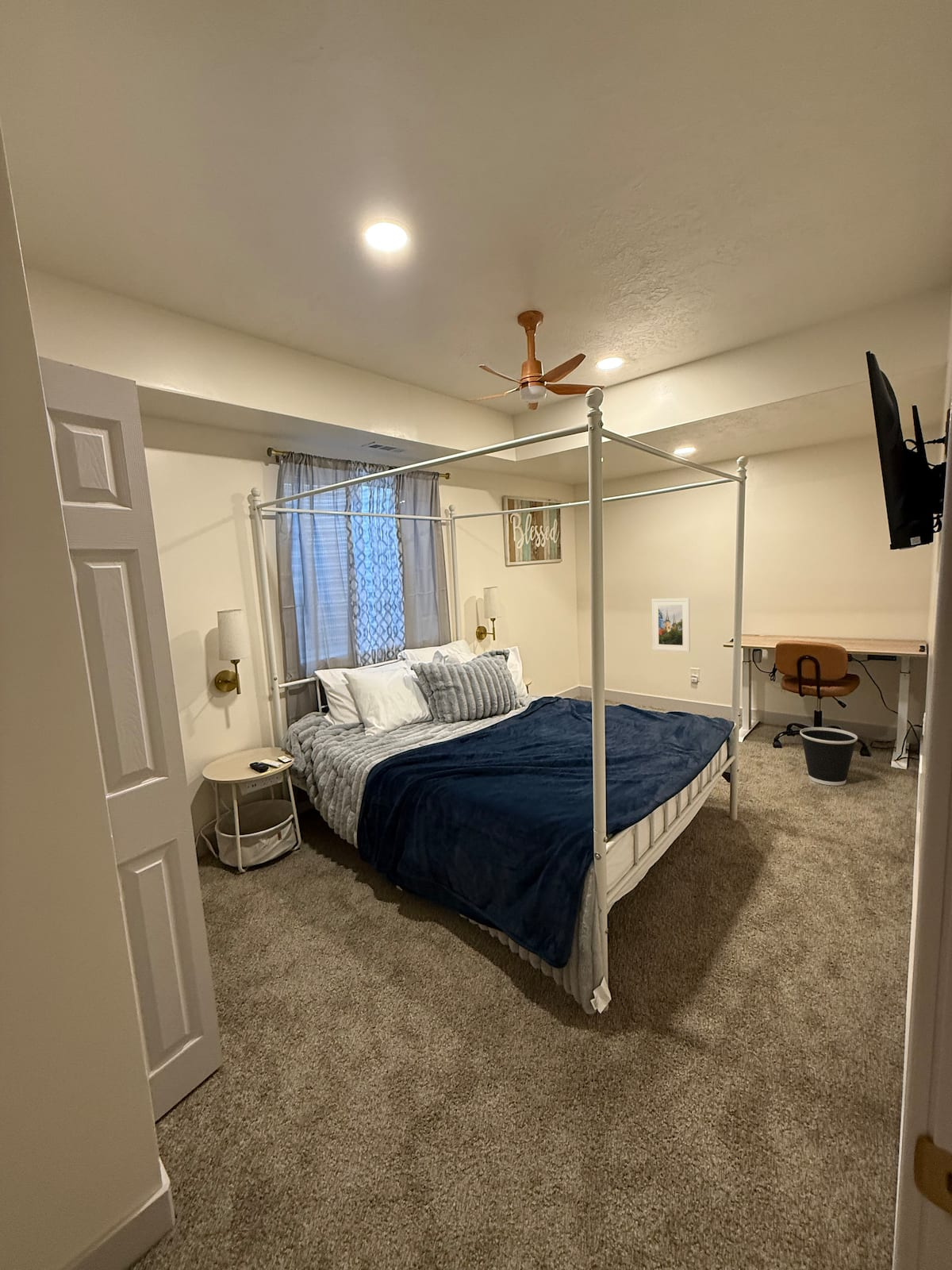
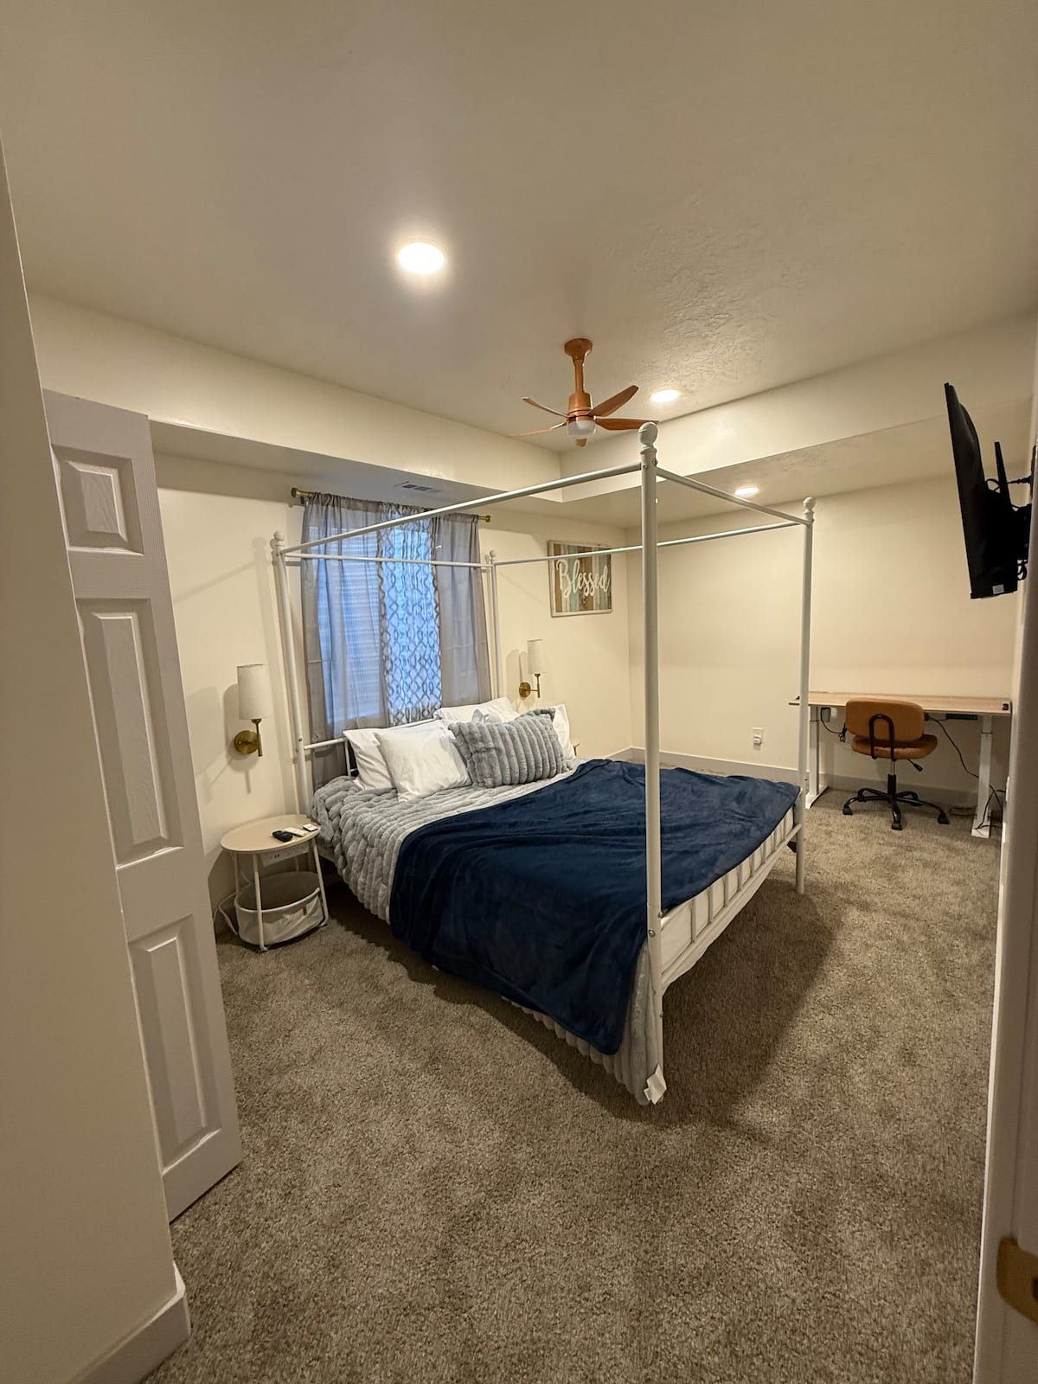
- wastebasket (827, 756)
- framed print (670, 625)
